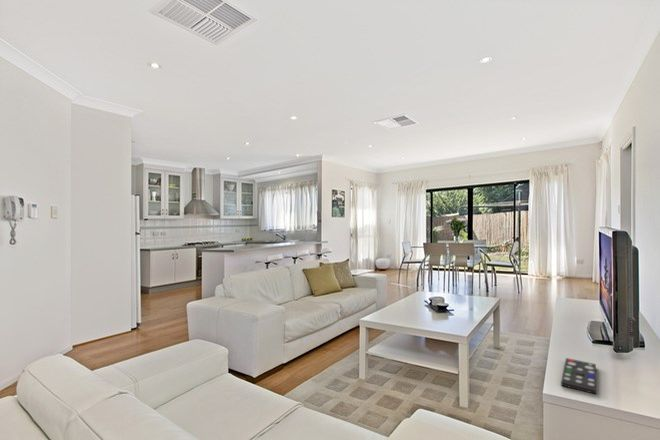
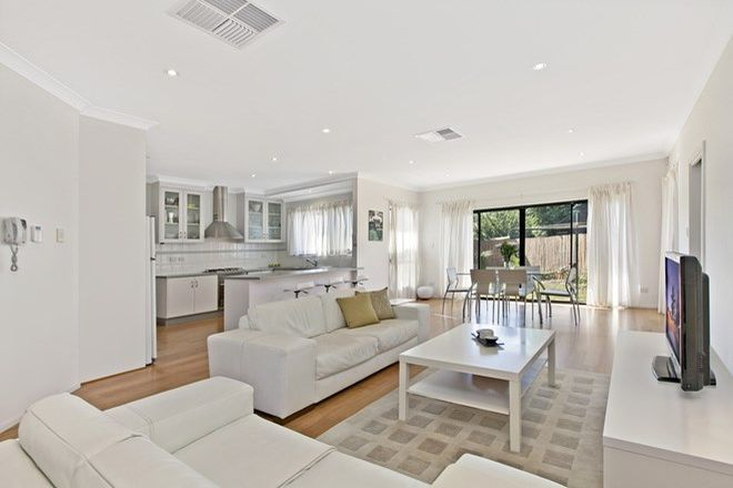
- remote control (579, 373)
